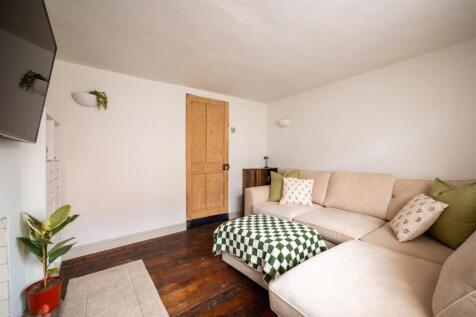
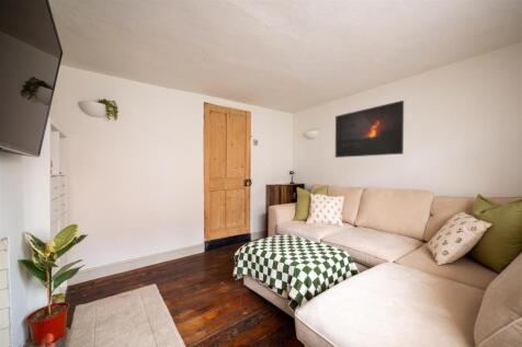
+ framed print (364, 132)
